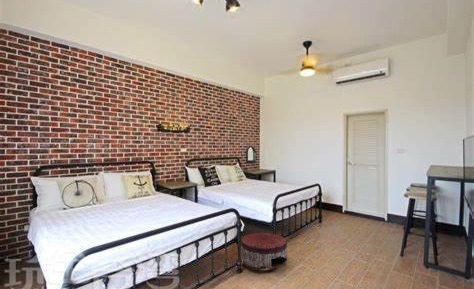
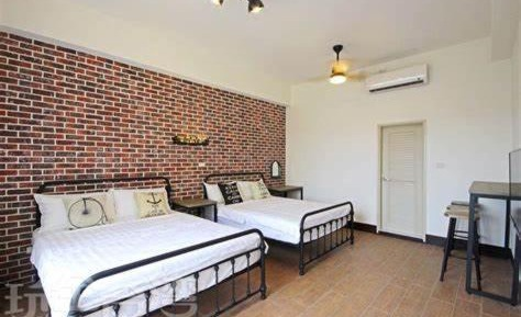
- pouf (263, 249)
